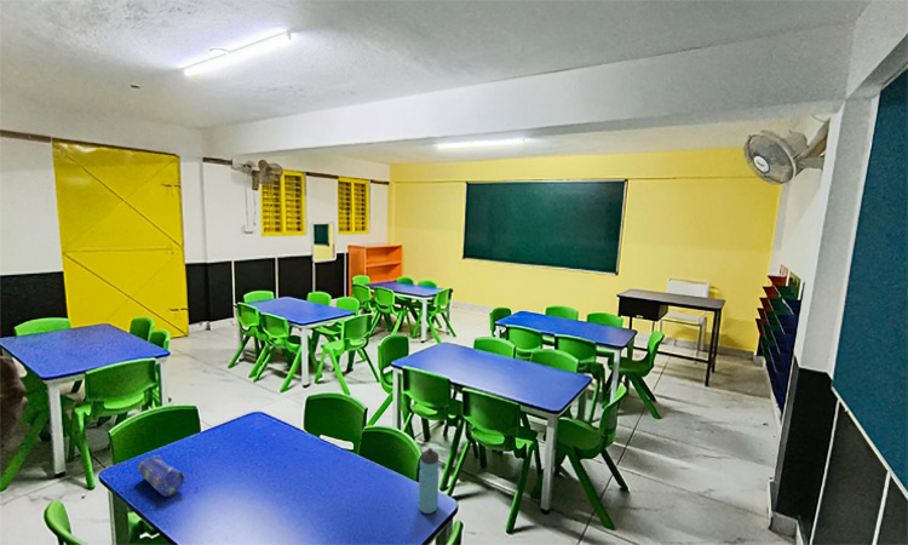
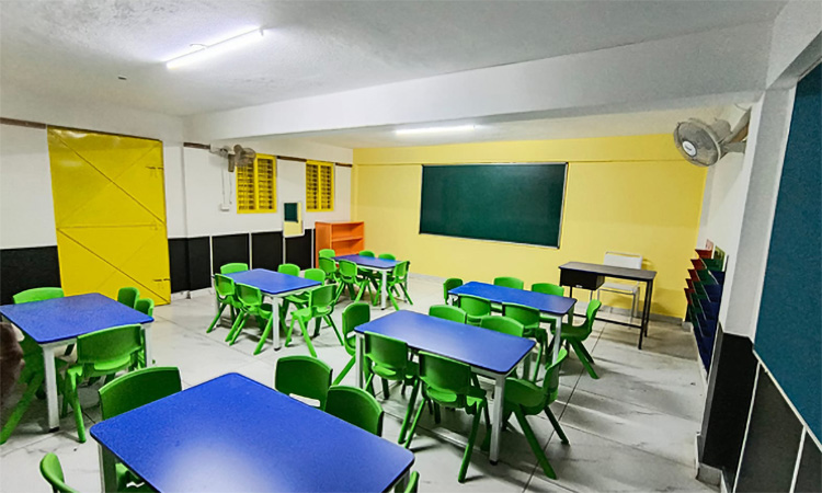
- pencil case (161, 474)
- water bottle (429, 478)
